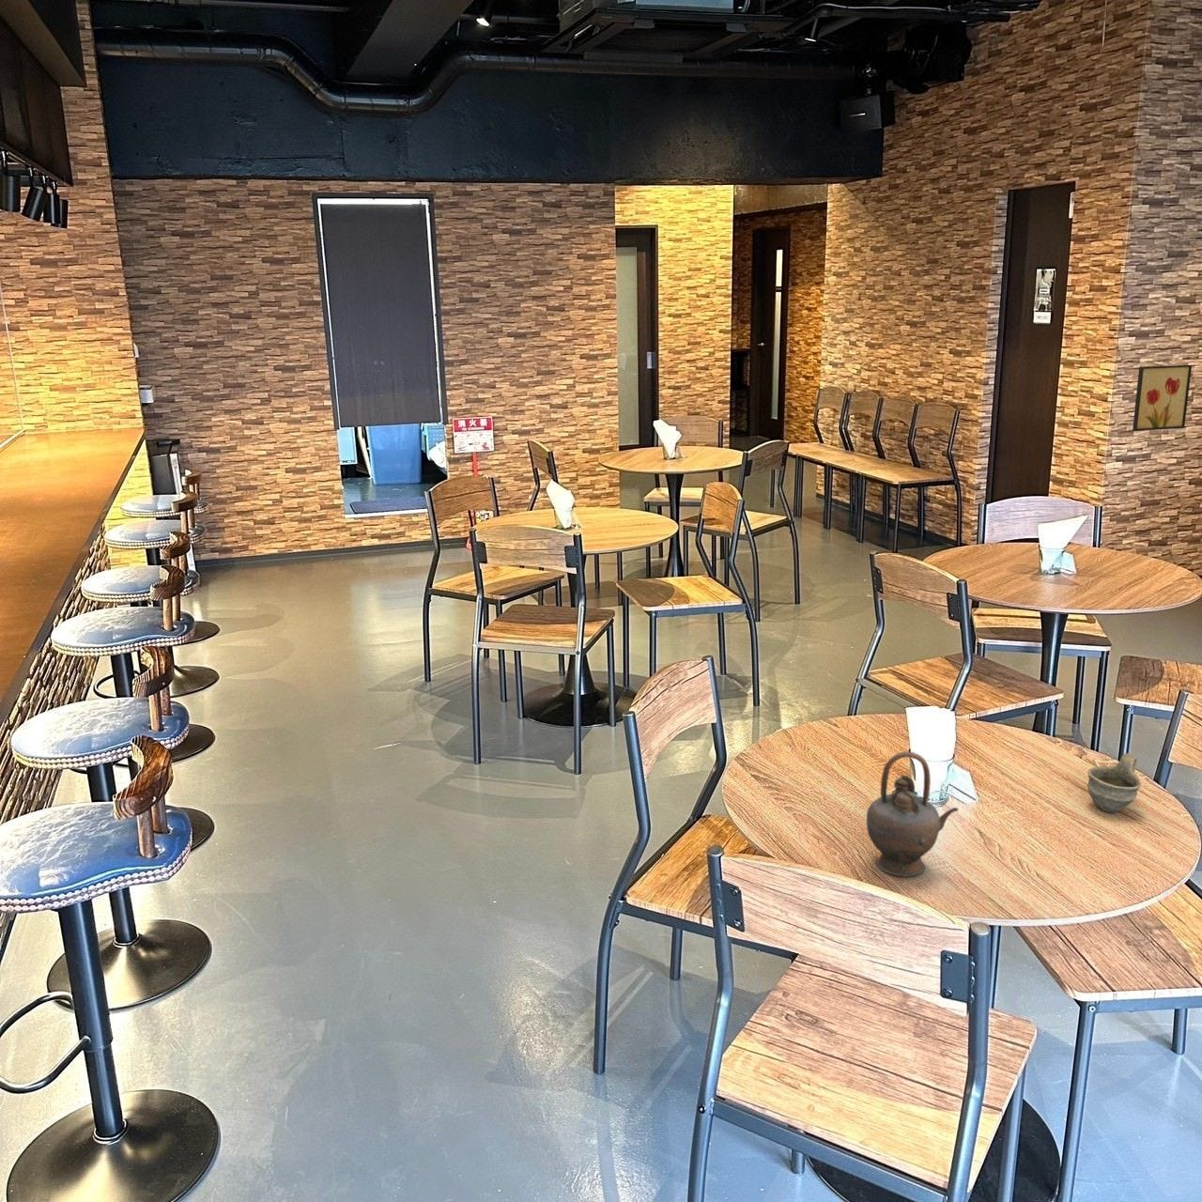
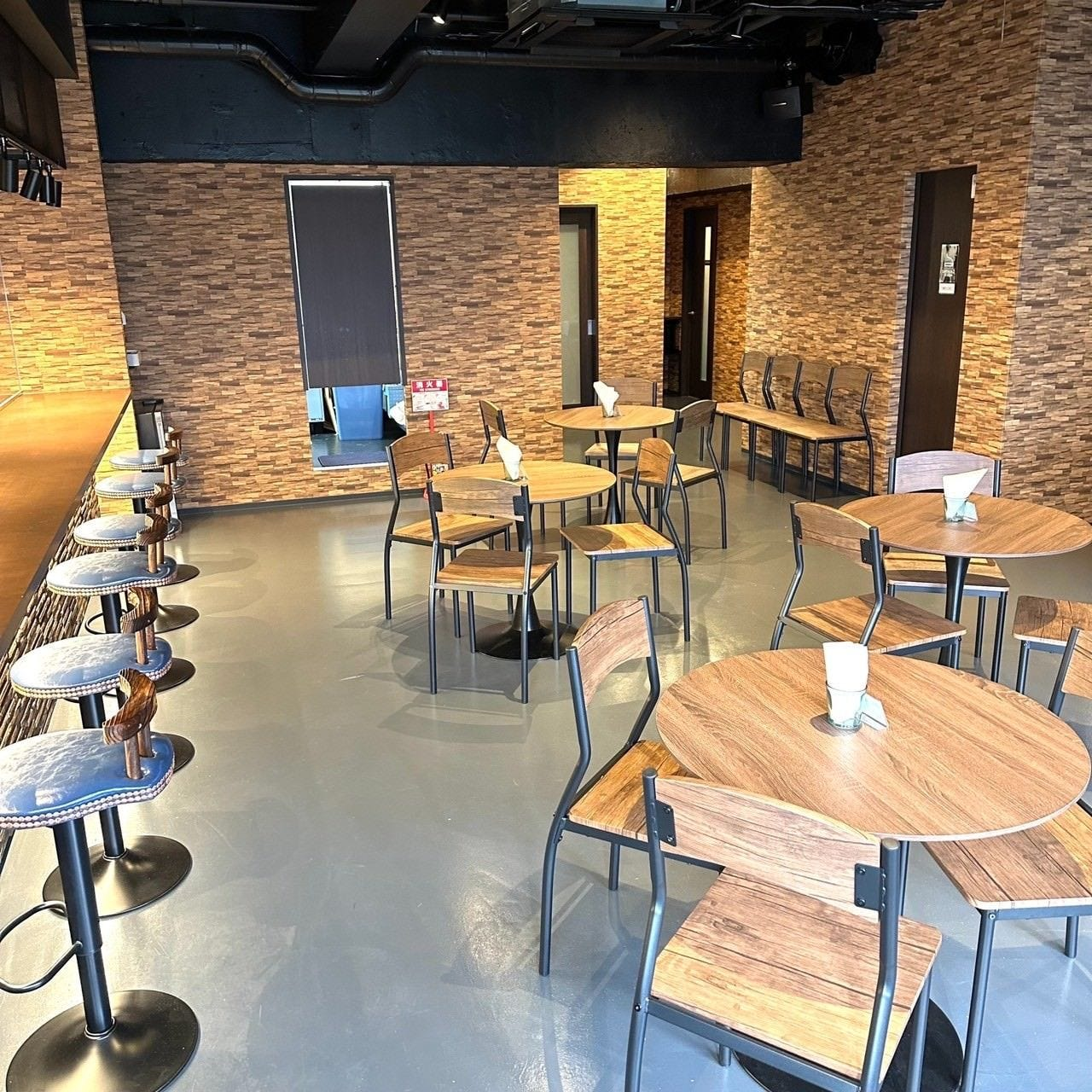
- cup (1117, 785)
- wall art (1160, 397)
- teapot (911, 811)
